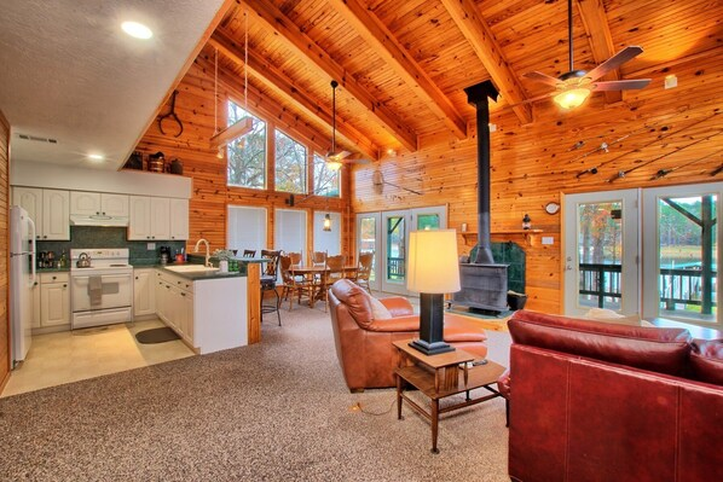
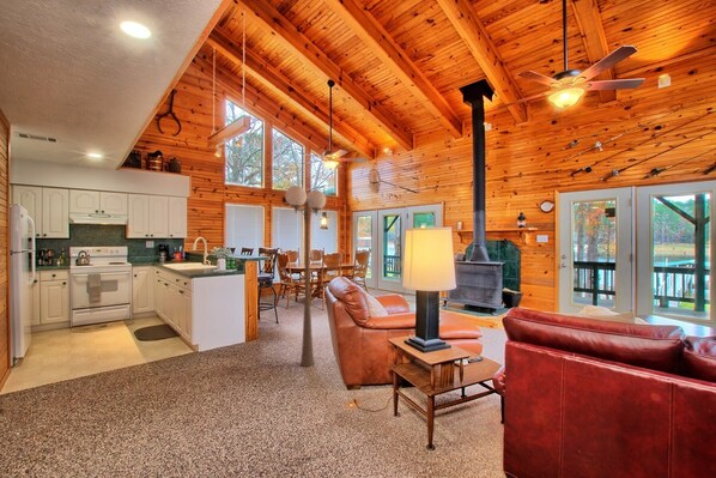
+ floor lamp (307, 276)
